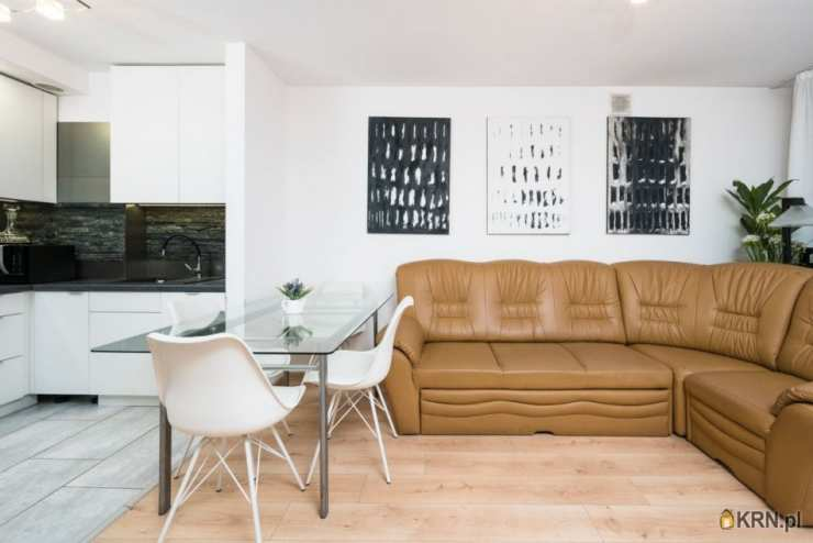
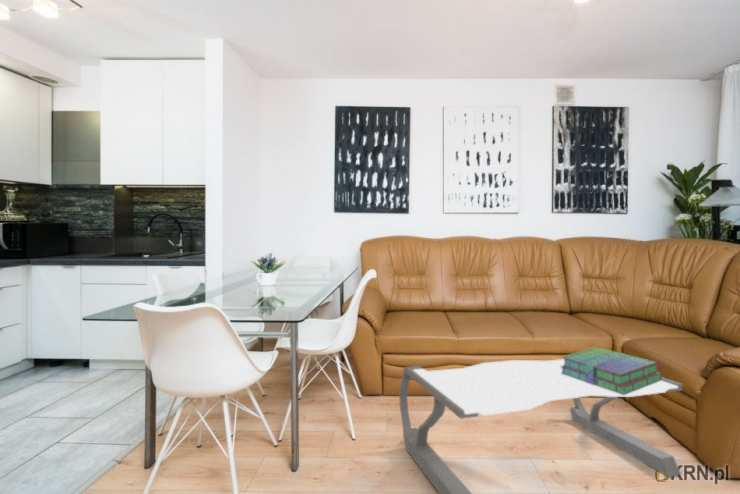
+ stack of books (608, 370)
+ coffee table (529, 409)
